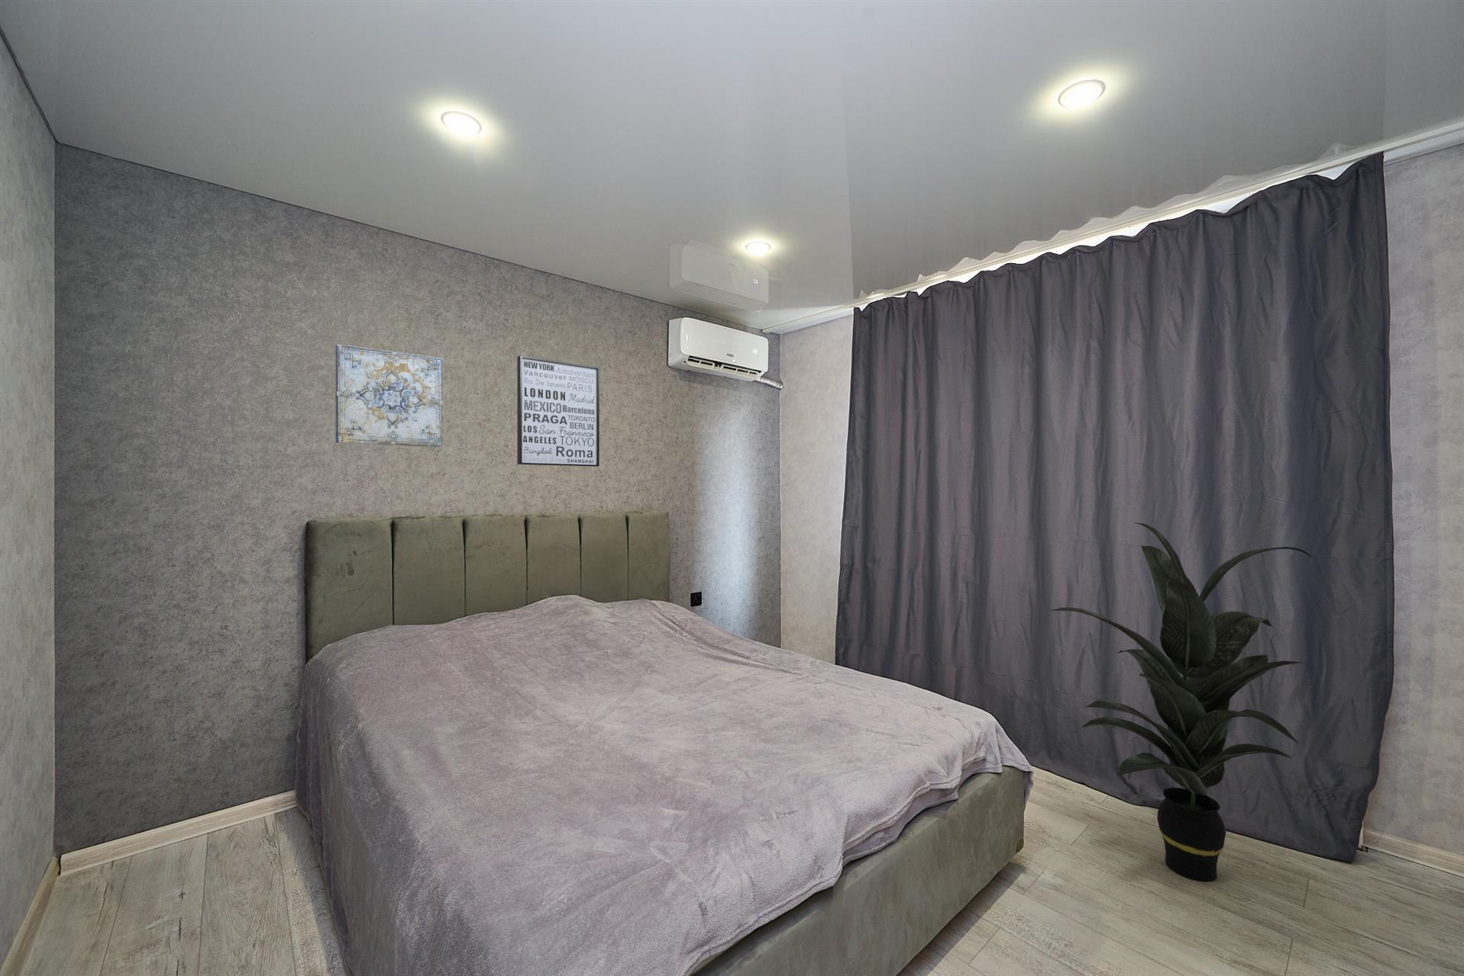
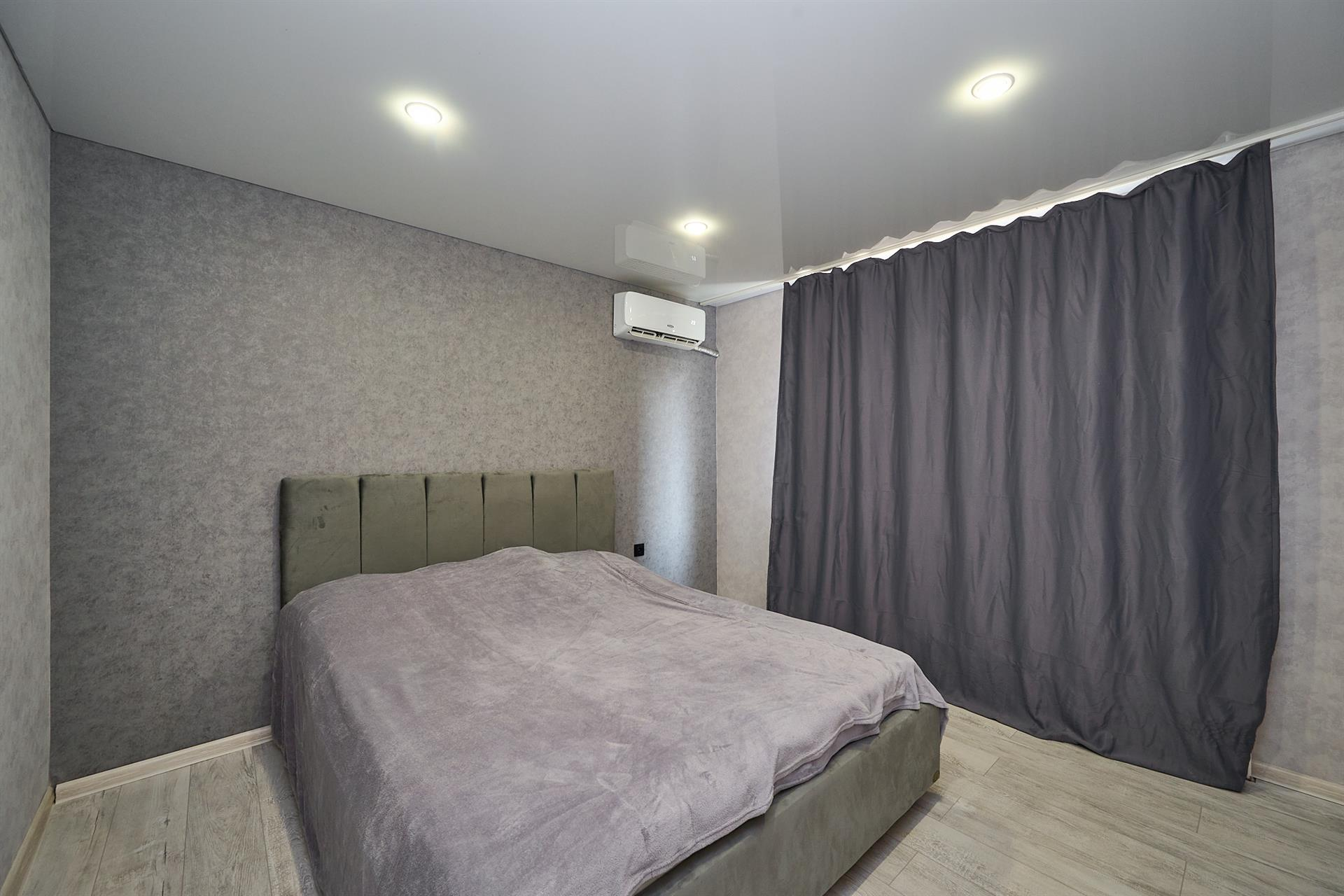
- wall art (560, 413)
- indoor plant (1179, 692)
- wall art (391, 398)
